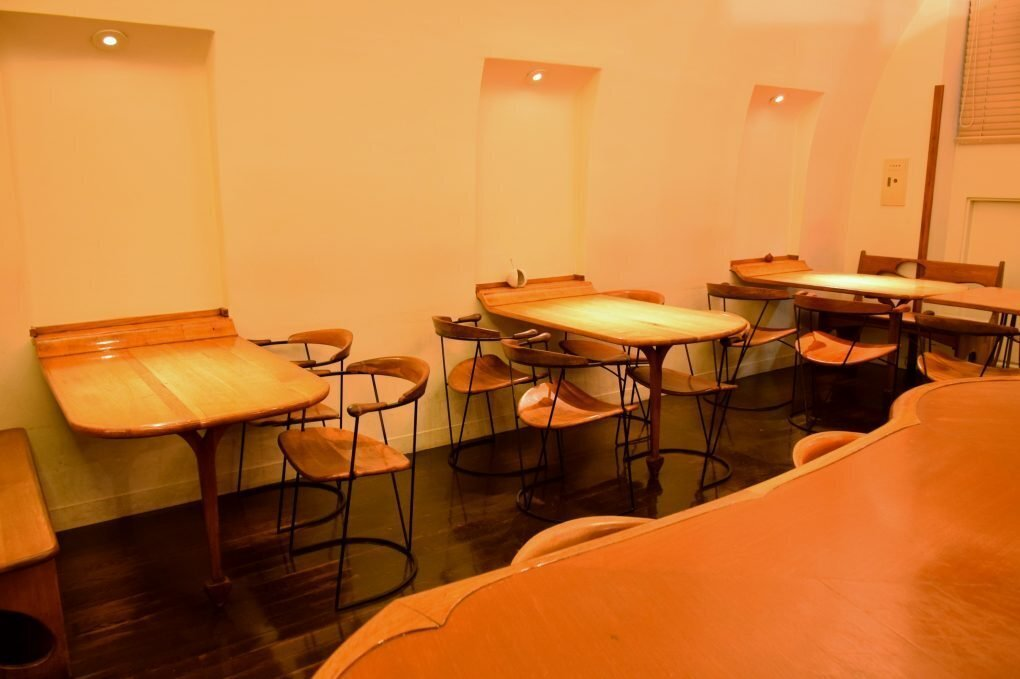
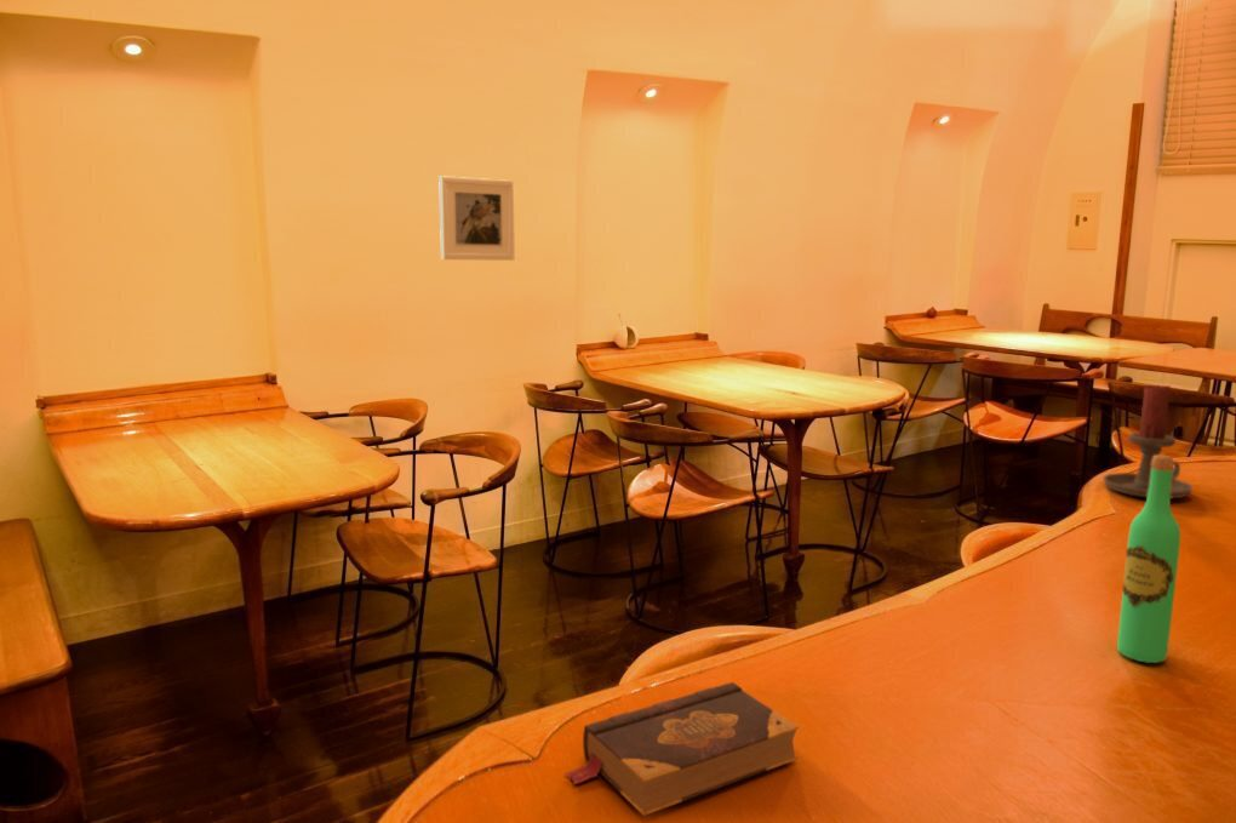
+ candle holder (1157, 436)
+ wine bottle (1151, 558)
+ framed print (477, 219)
+ book (677, 745)
